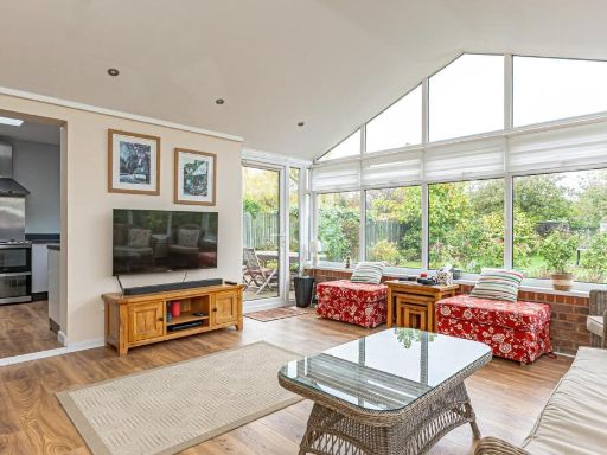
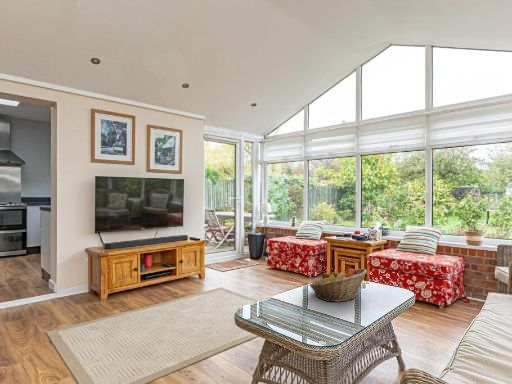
+ fruit basket (338, 282)
